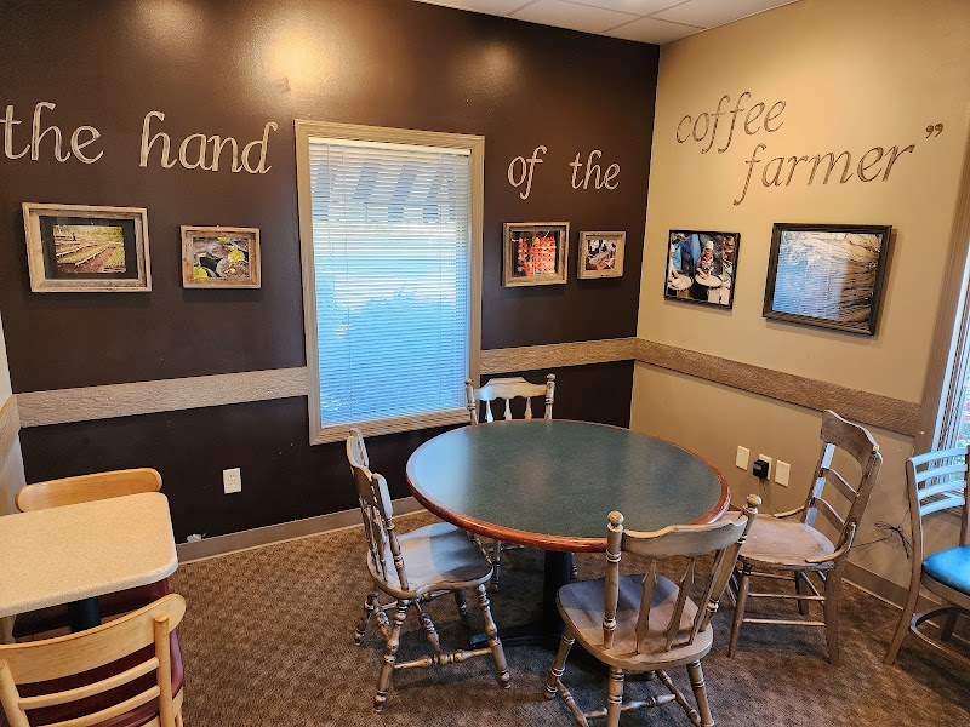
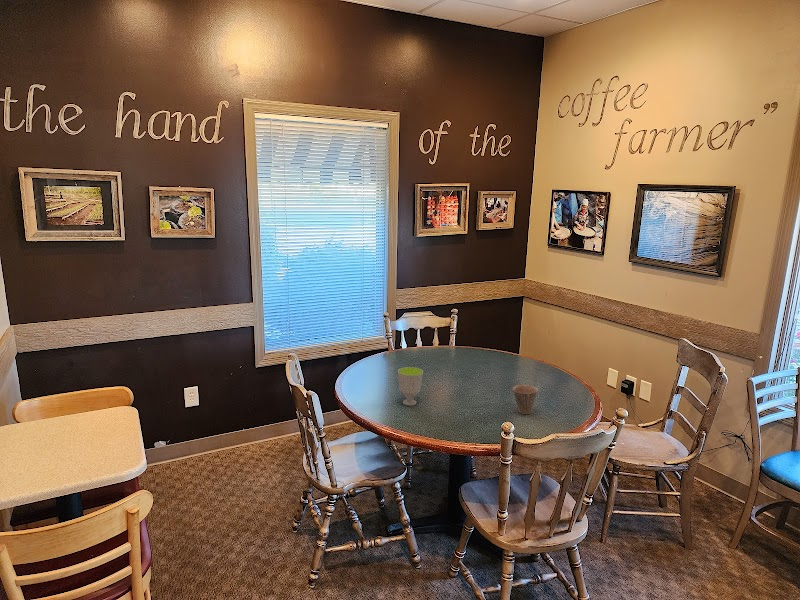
+ cup (410, 387)
+ cup (524, 400)
